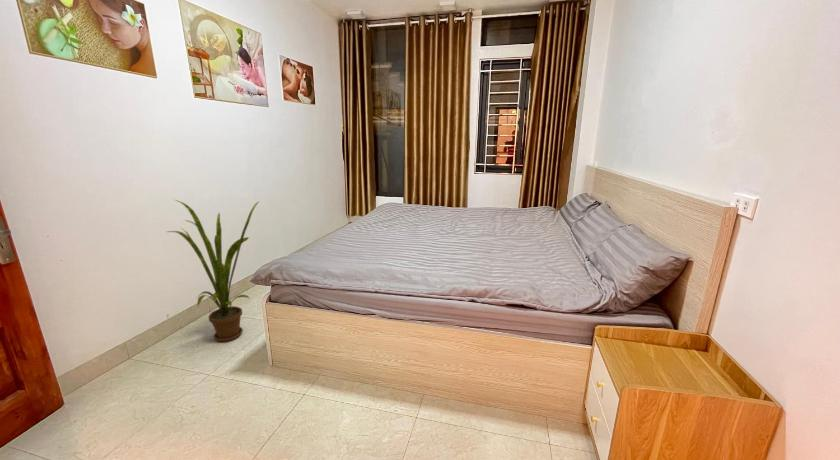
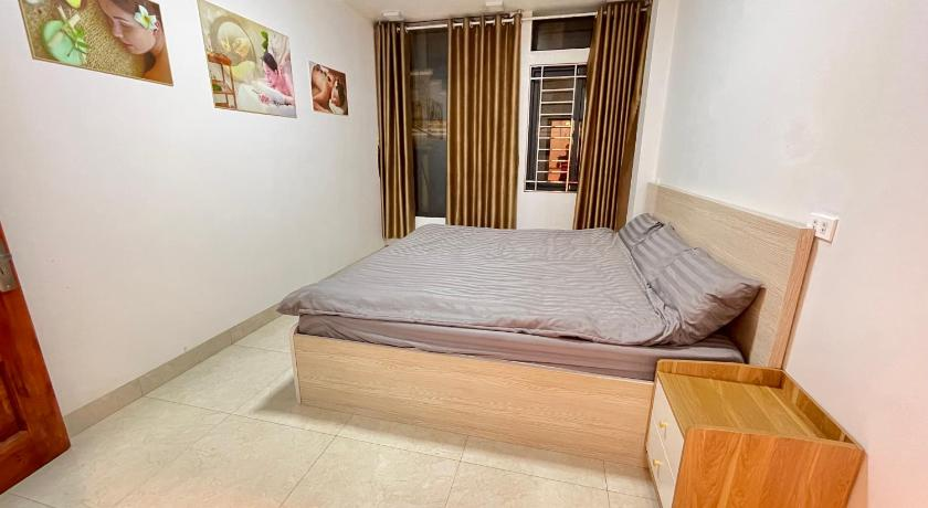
- house plant (210, 272)
